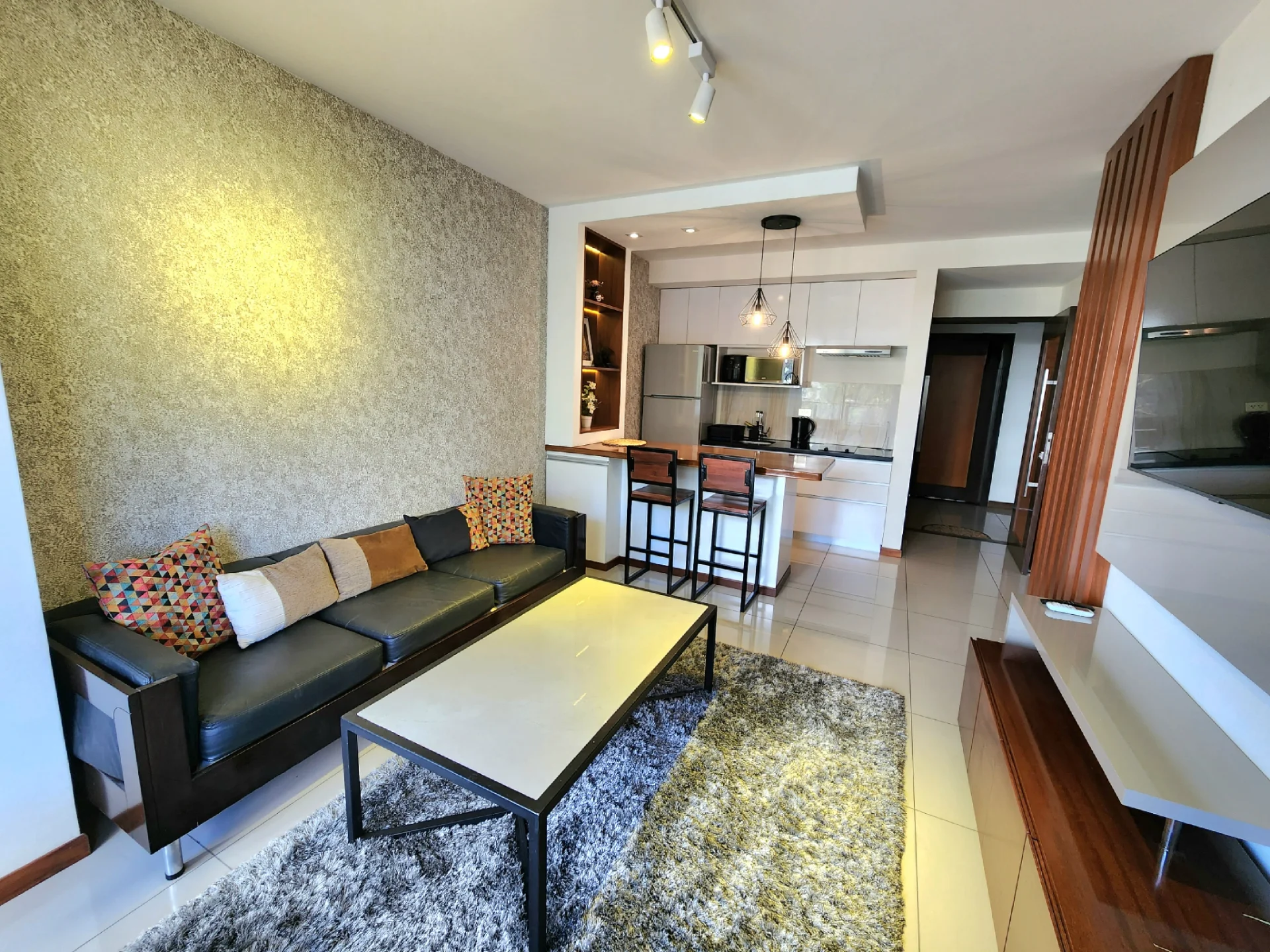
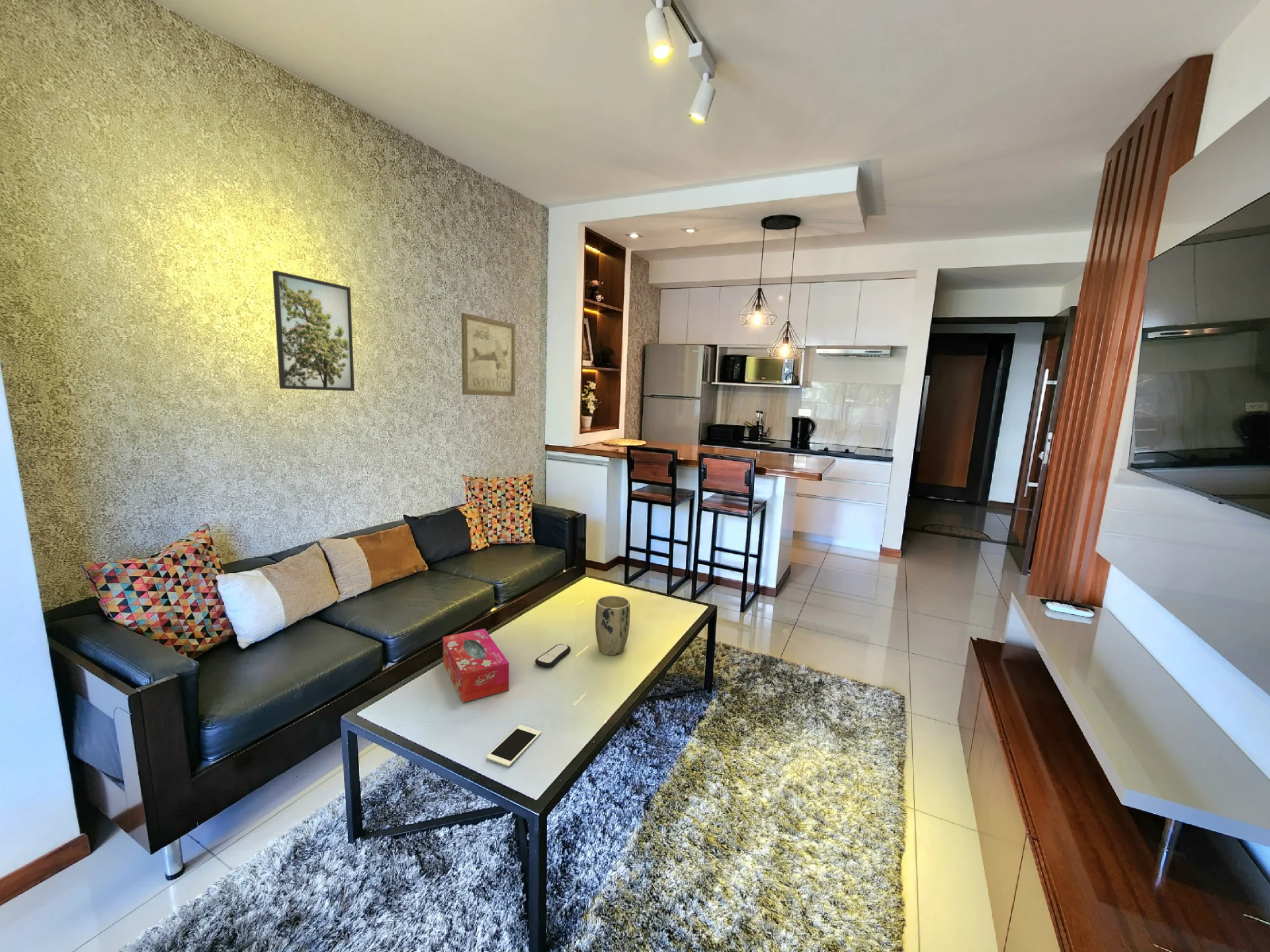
+ tissue box (474, 662)
+ wall art (490, 358)
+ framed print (316, 335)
+ remote control (554, 654)
+ plant pot (612, 625)
+ cell phone (515, 744)
